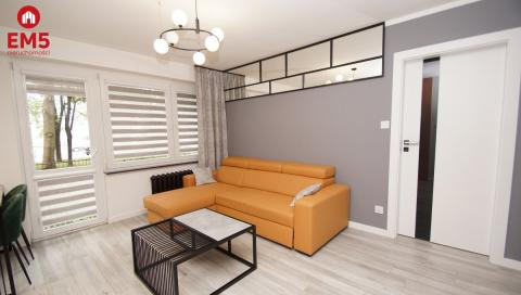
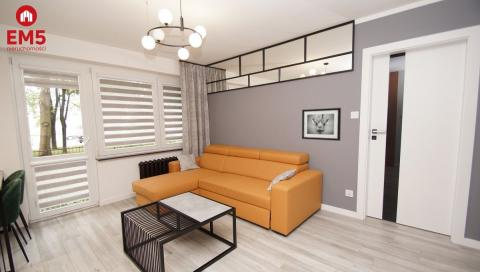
+ wall art (320, 124)
